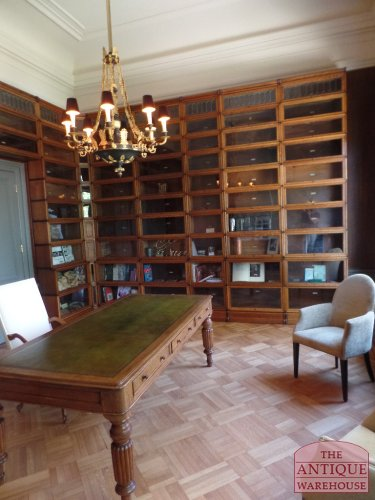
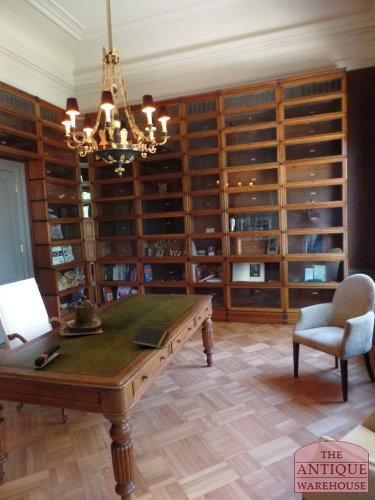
+ teapot (80, 313)
+ stapler (48, 356)
+ notepad (151, 337)
